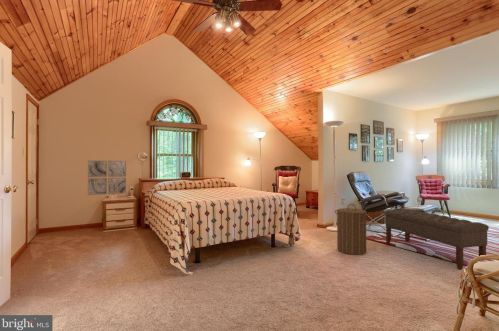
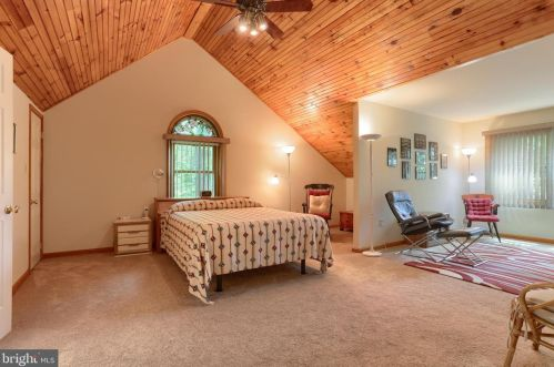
- laundry hamper (351, 227)
- bench (429, 233)
- wall art (108, 176)
